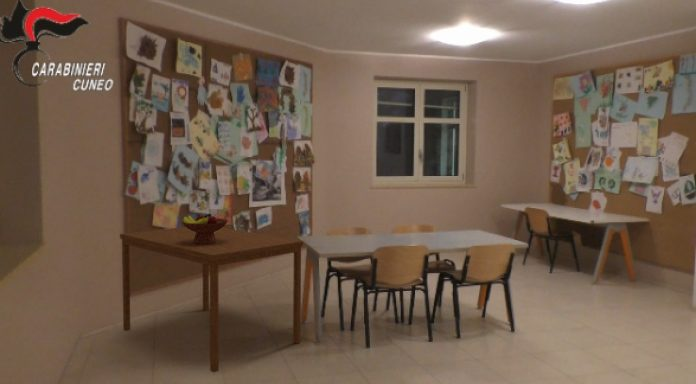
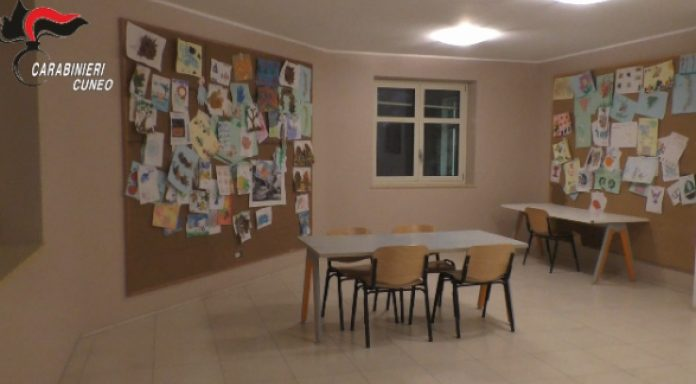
- fruit bowl (204, 227)
- dining table (208, 286)
